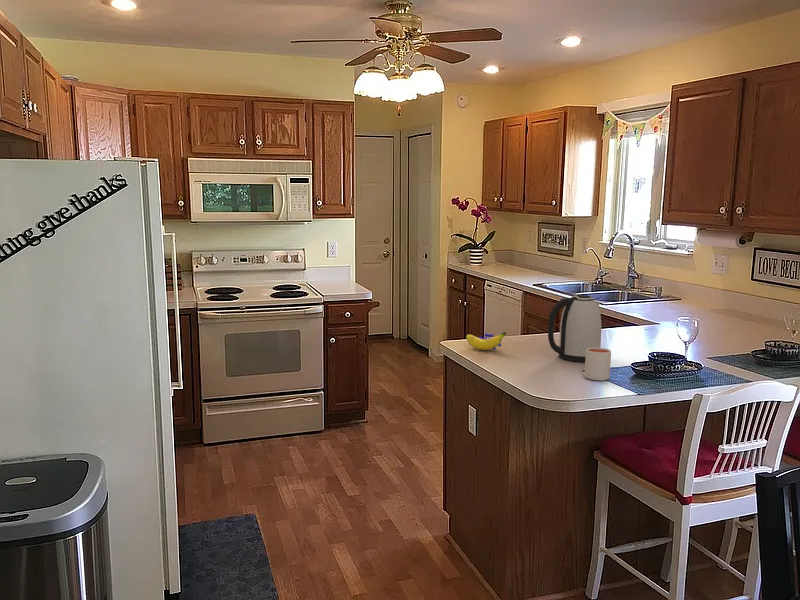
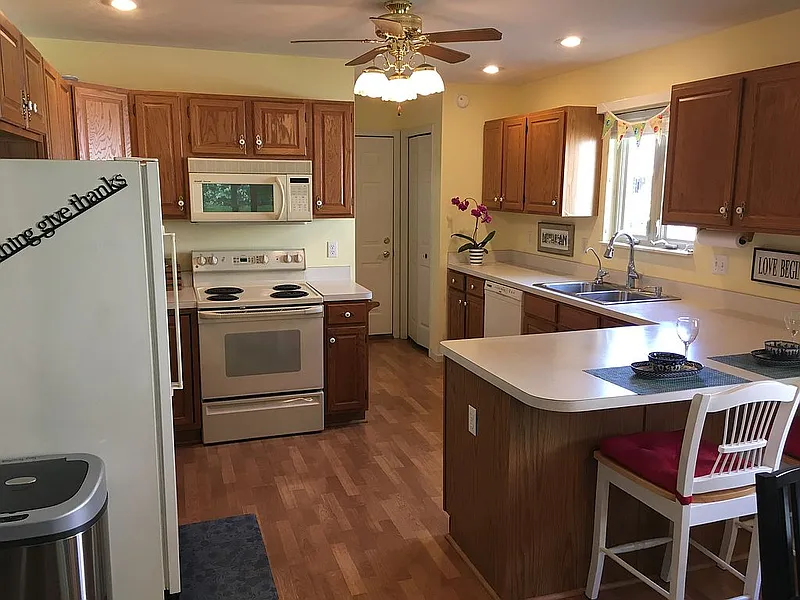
- kettle (574, 326)
- mug (599, 363)
- banana (487, 339)
